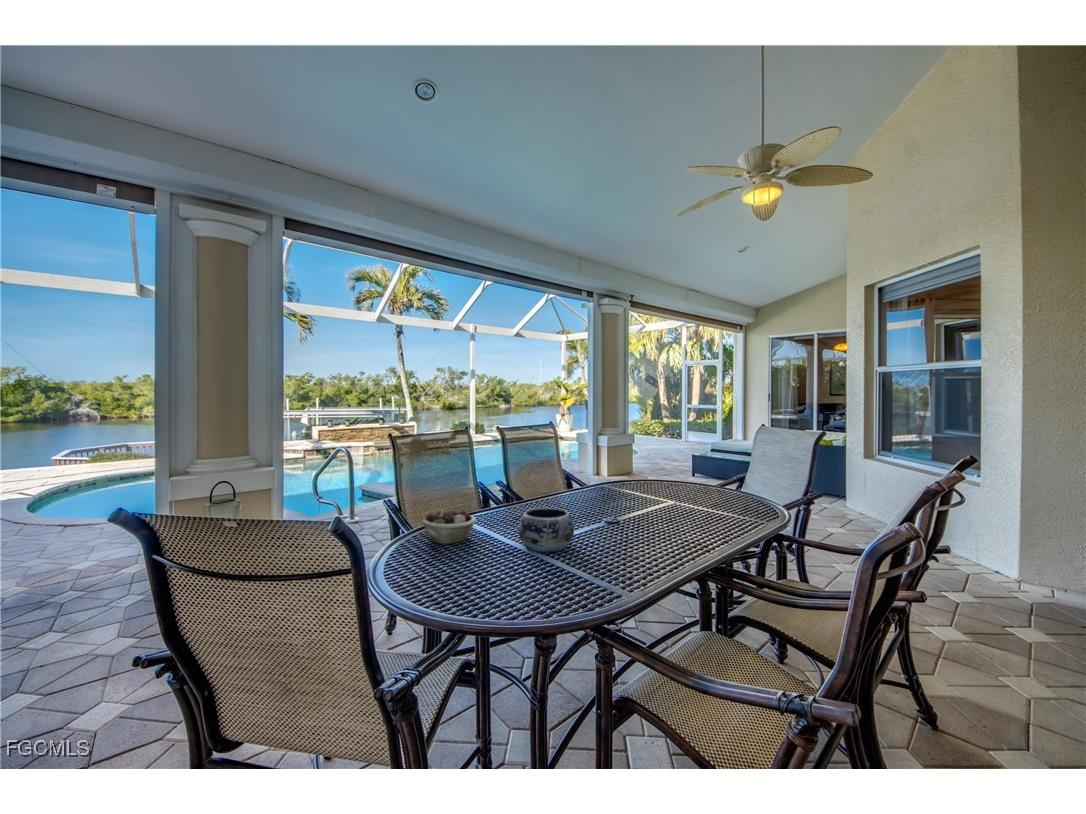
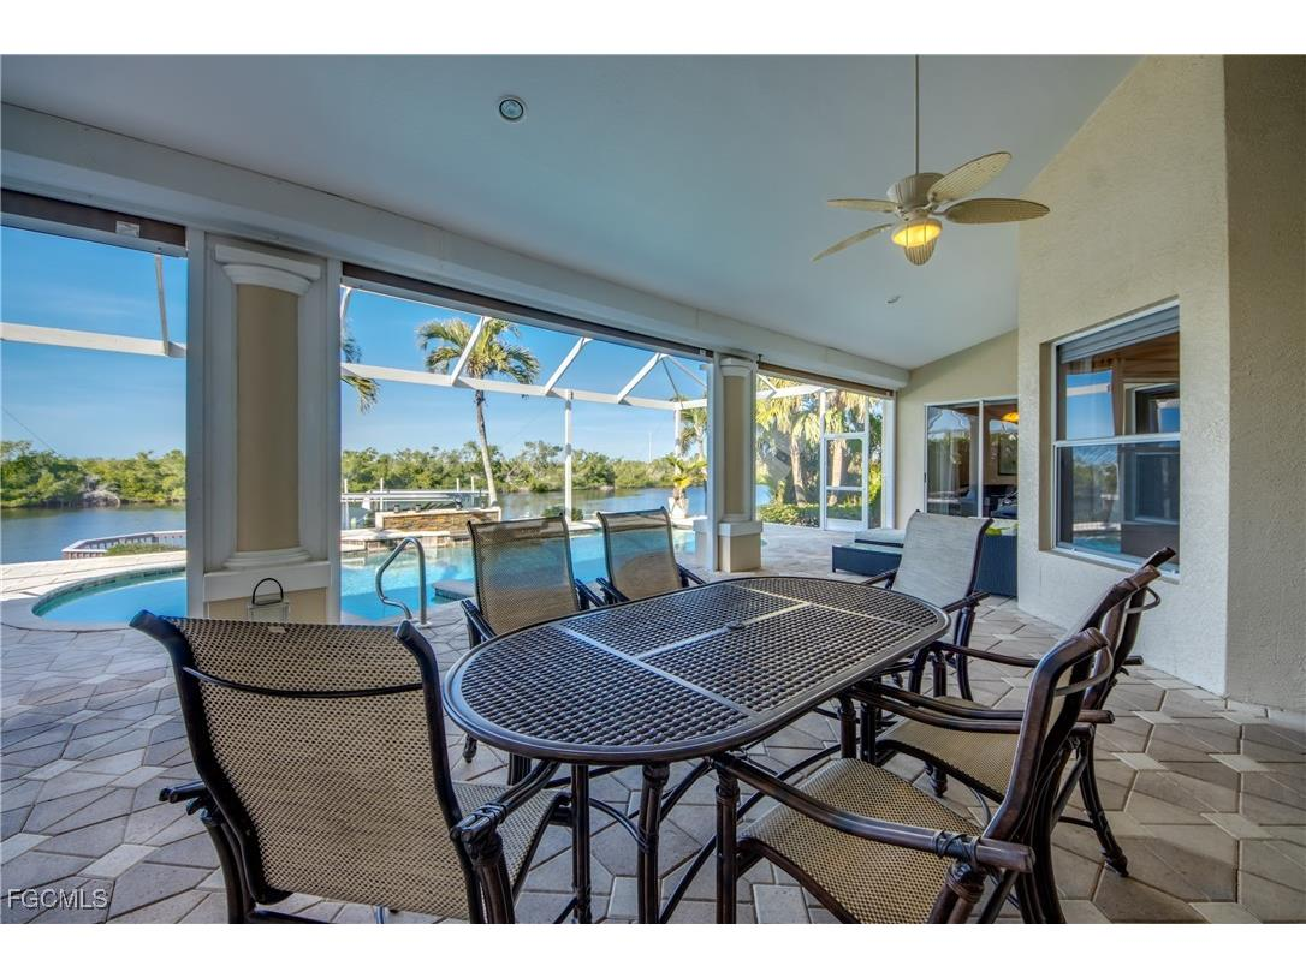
- decorative bowl (546, 529)
- succulent planter (449, 524)
